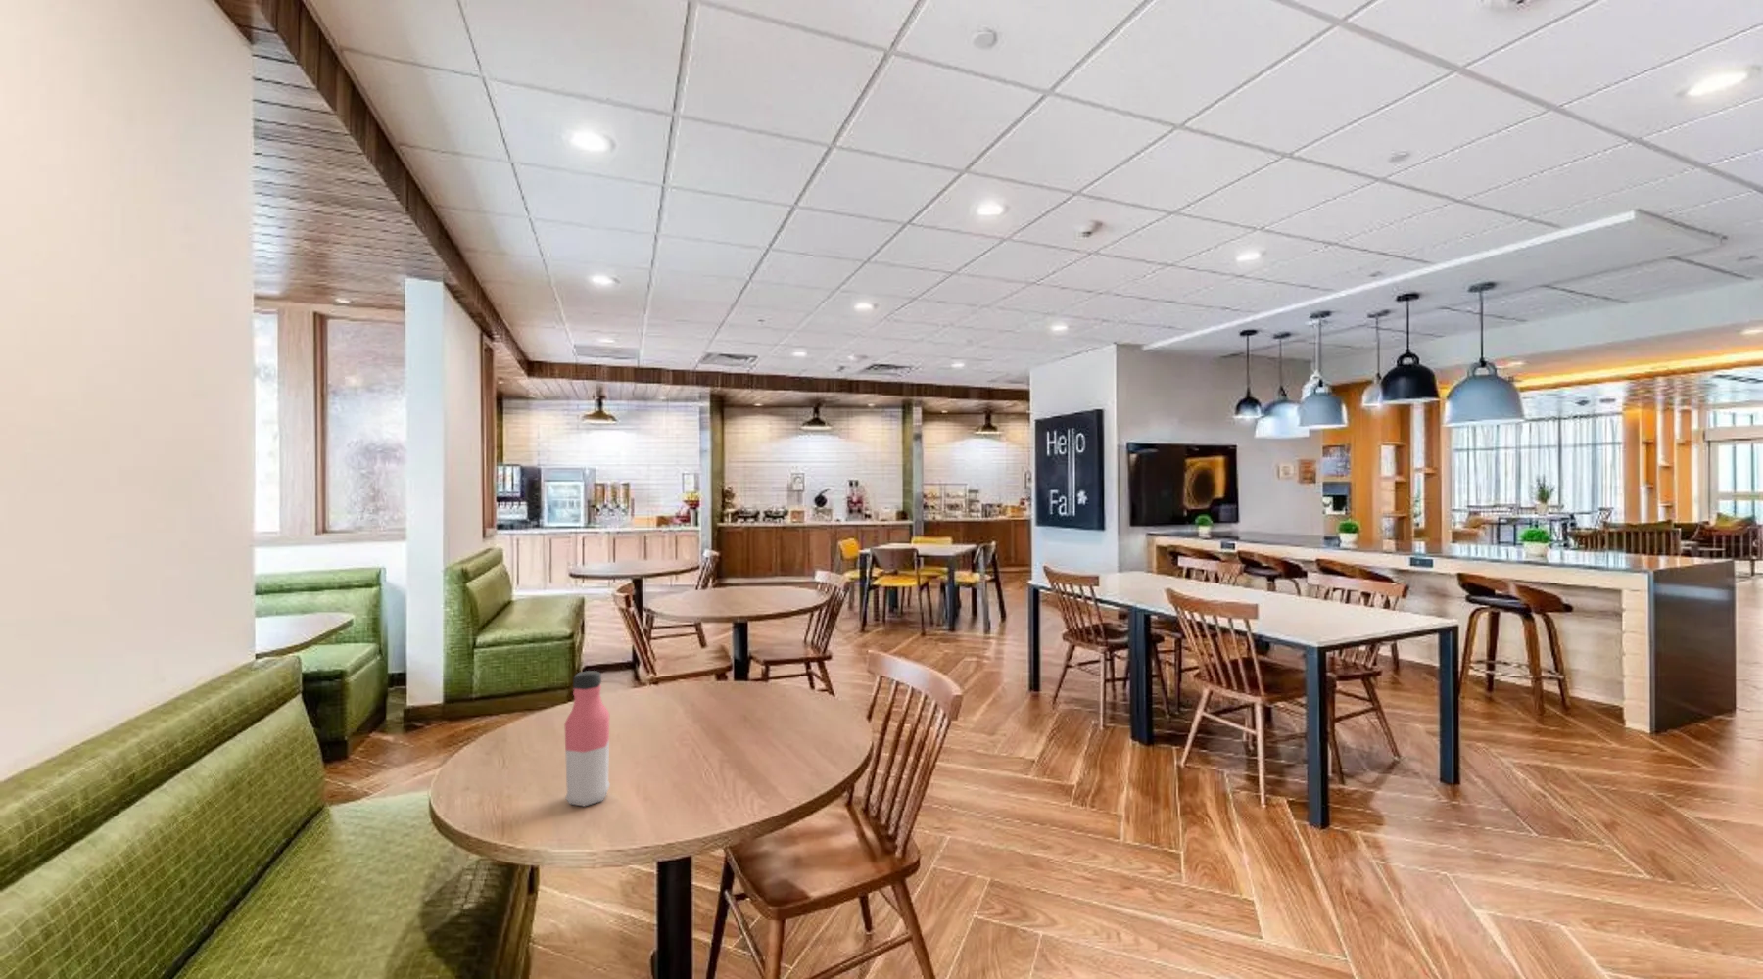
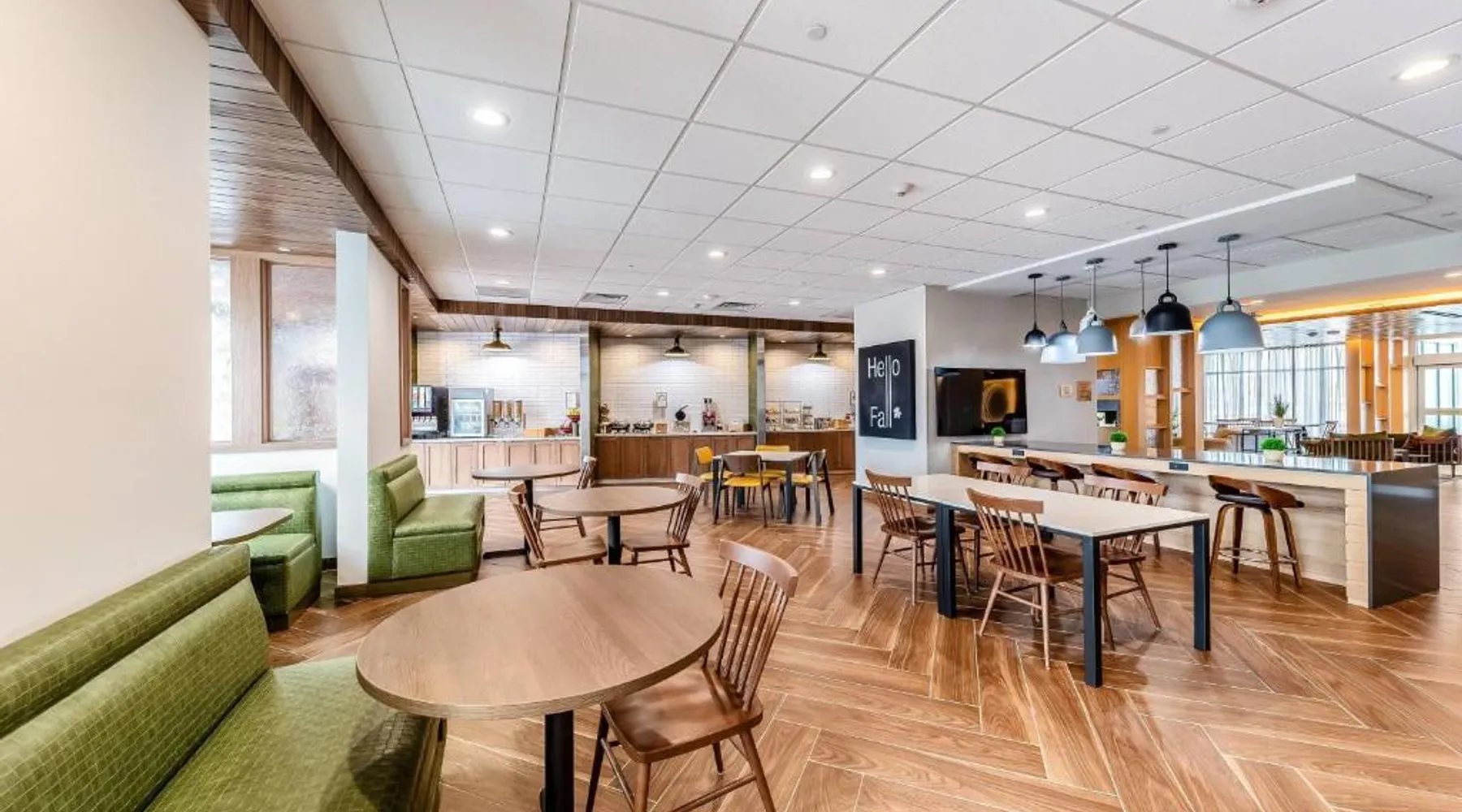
- water bottle (587, 735)
